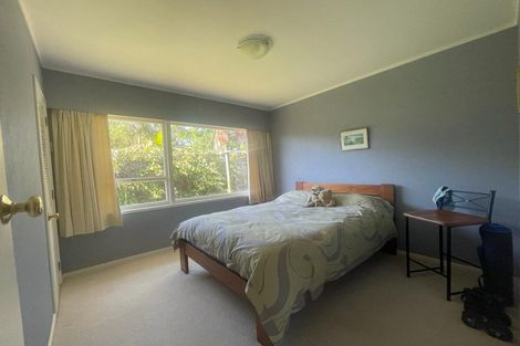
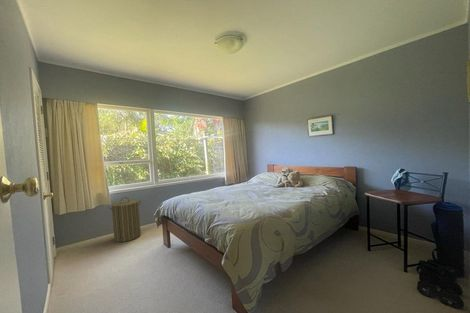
+ laundry hamper (126, 217)
